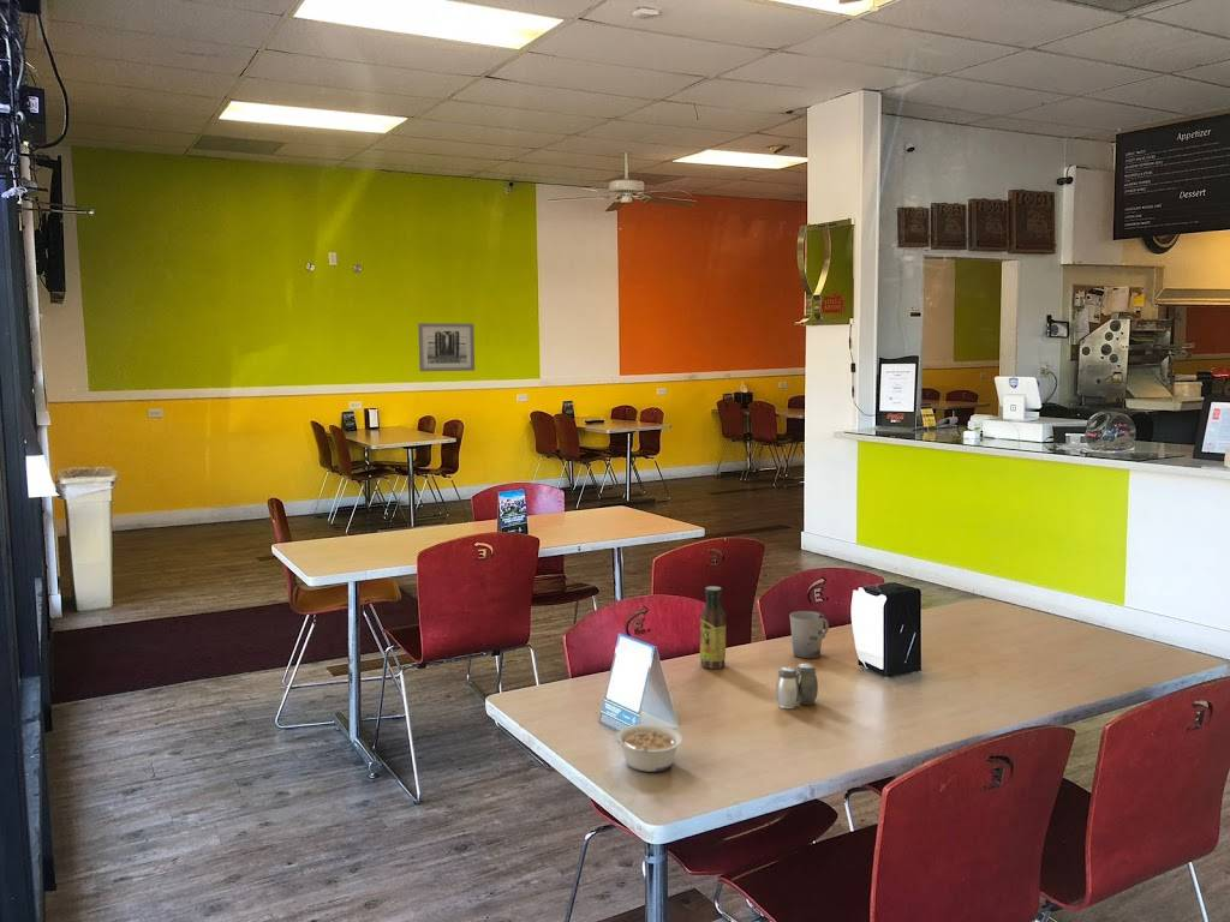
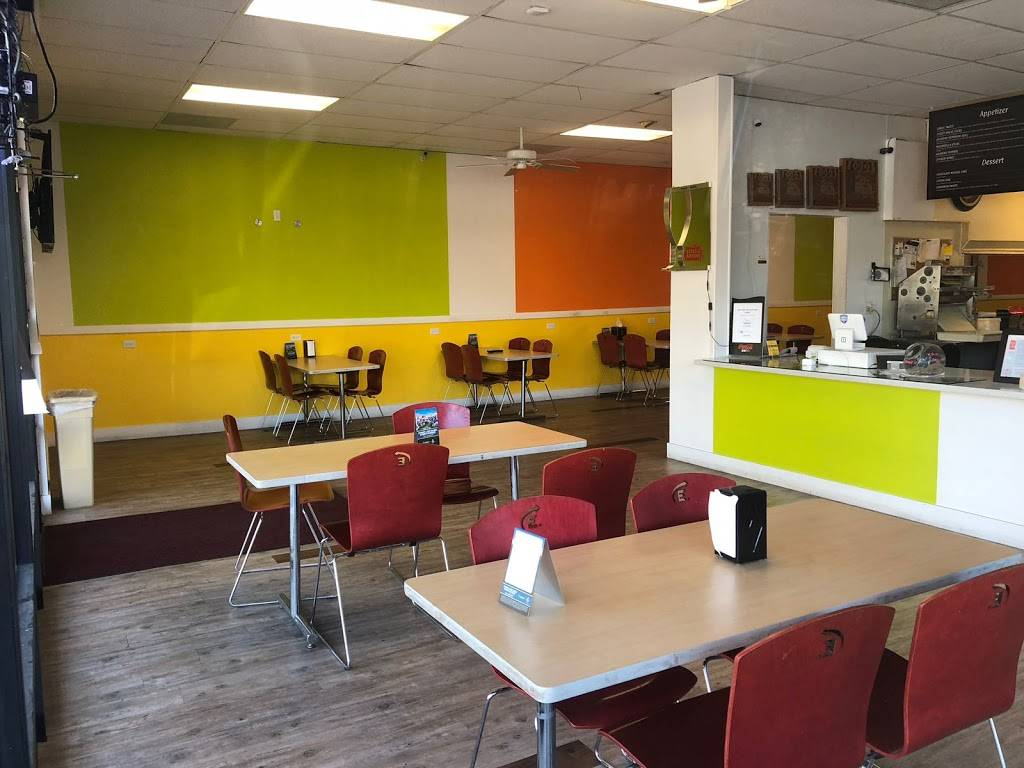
- salt and pepper shaker (796, 684)
- cup (811, 633)
- legume (650, 748)
- wall art (447, 347)
- sauce bottle (712, 627)
